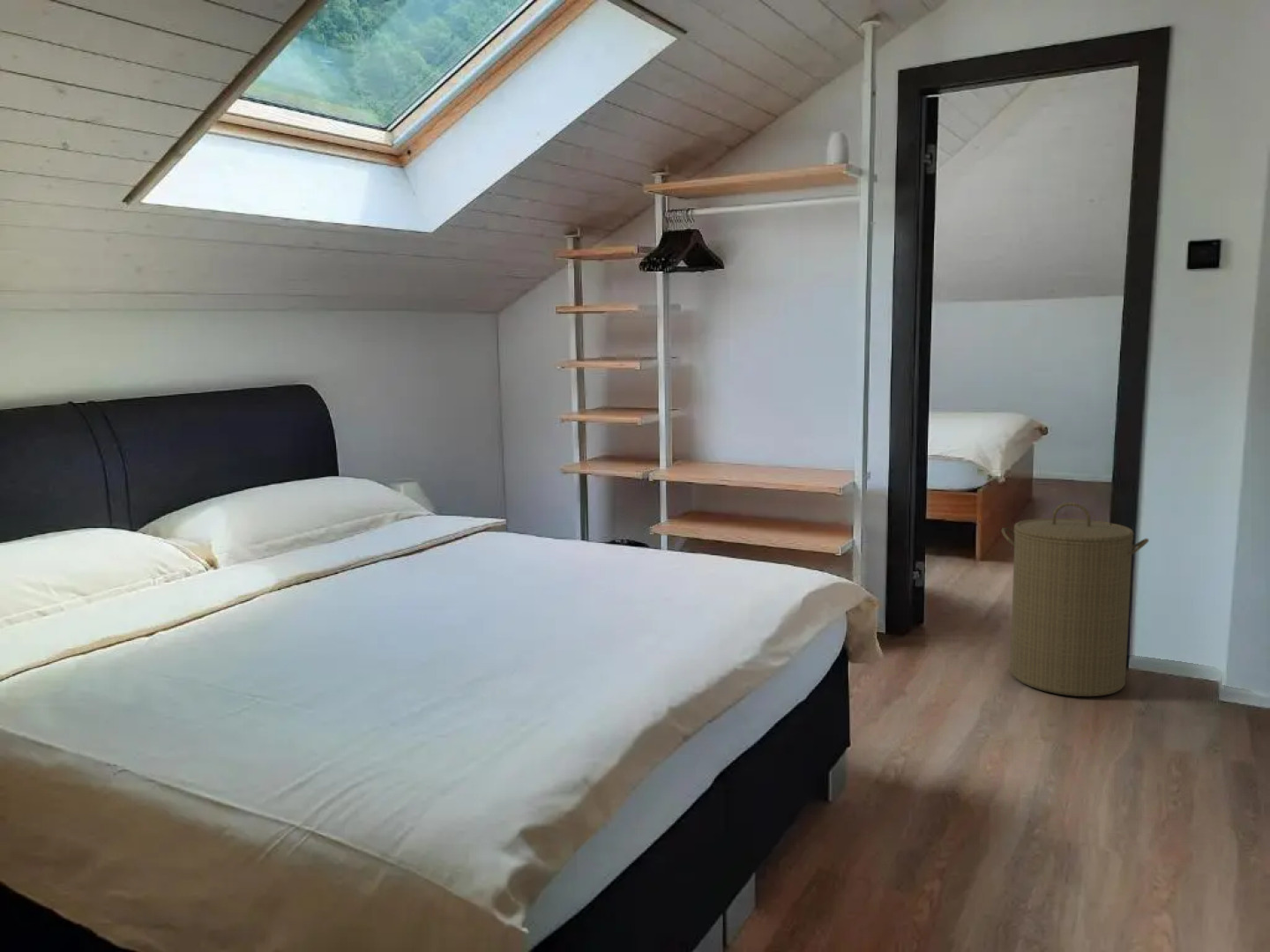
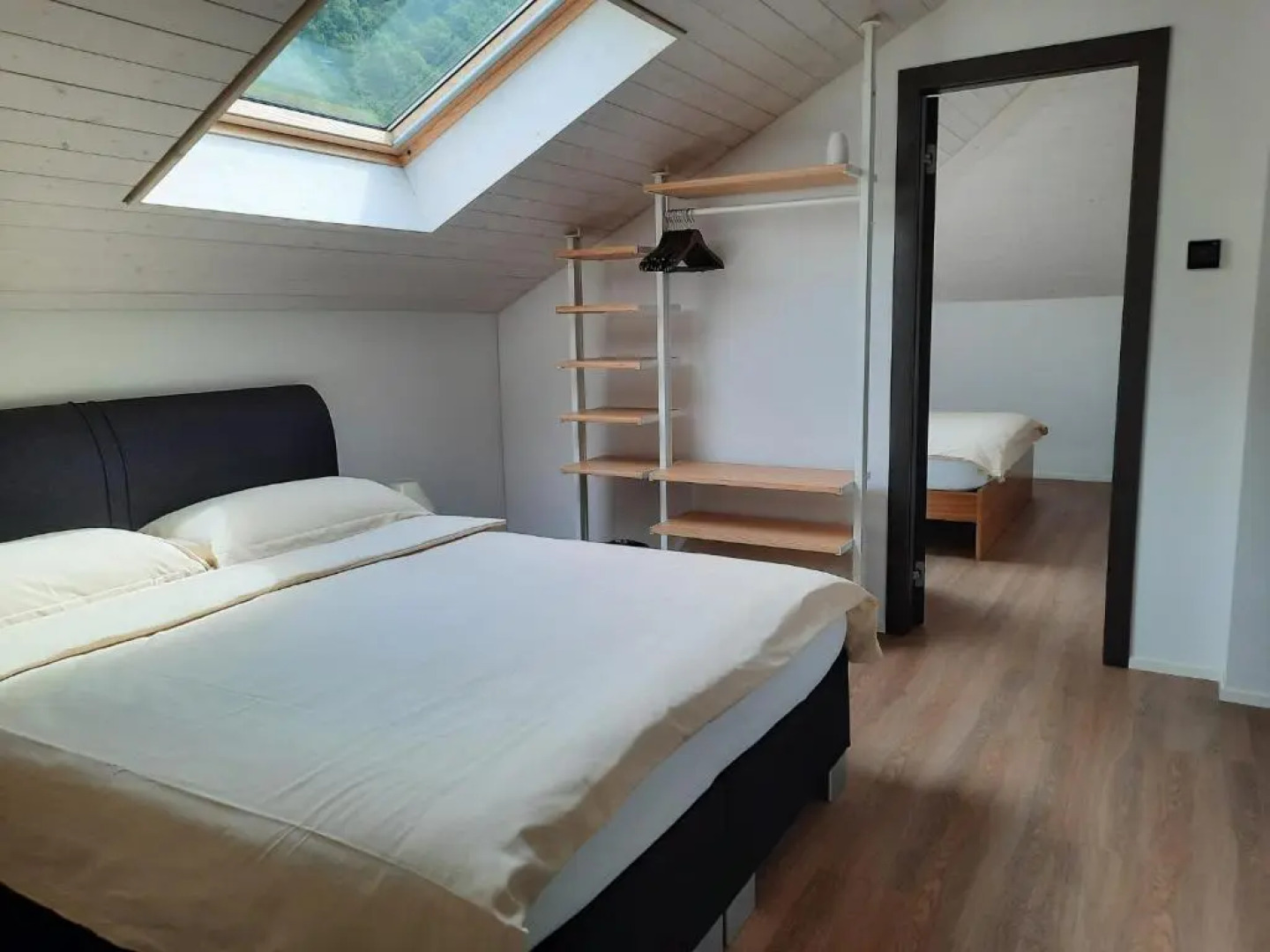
- laundry hamper (1070, 591)
